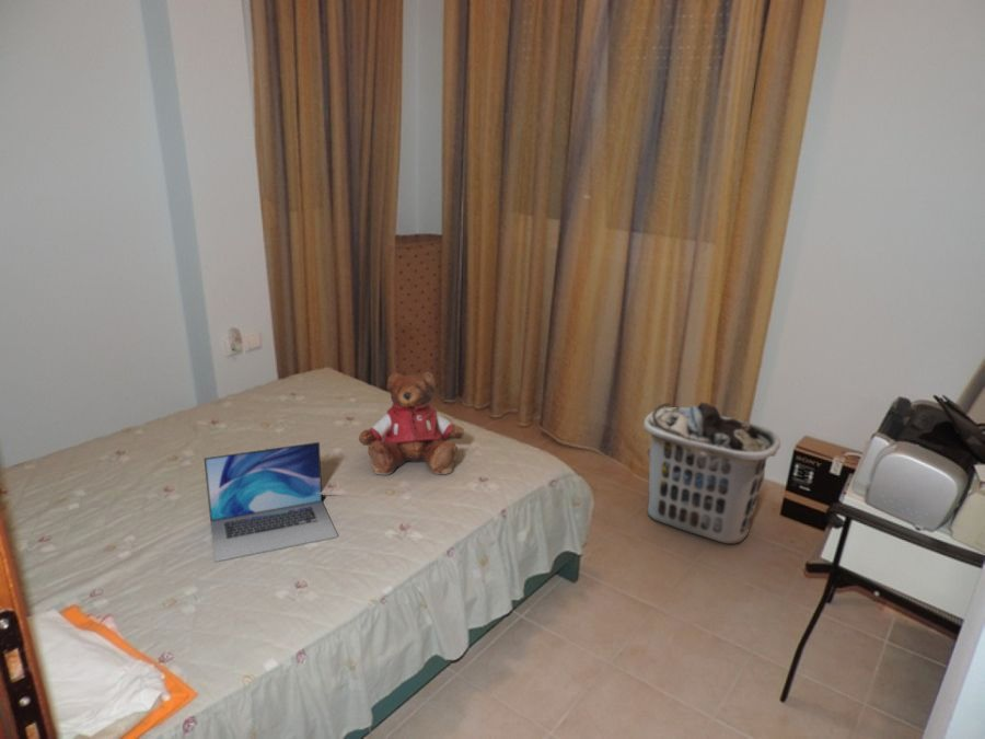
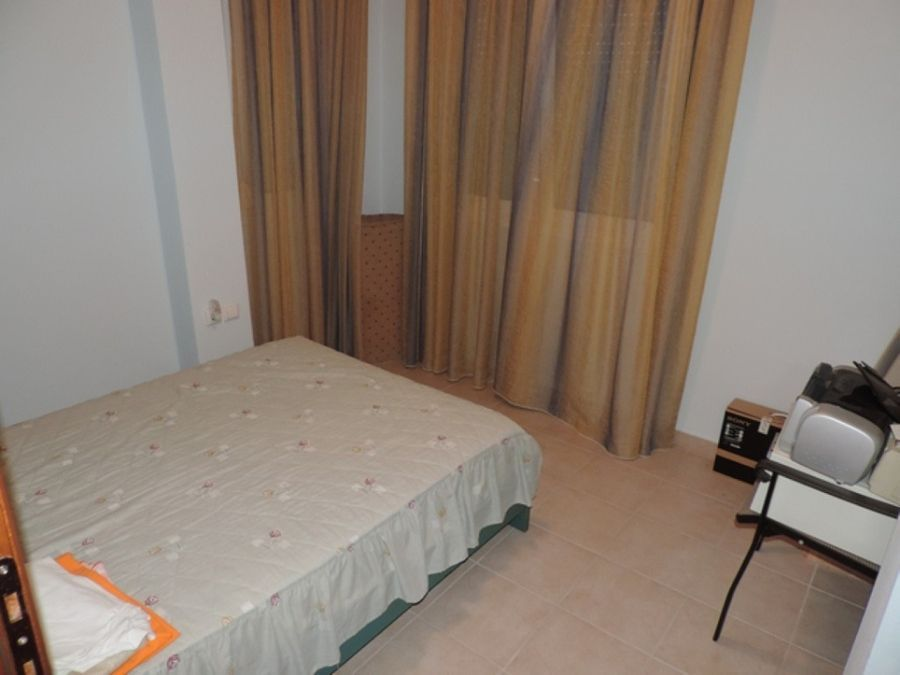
- laptop (270, 497)
- clothes hamper (705, 465)
- teddy bear (412, 419)
